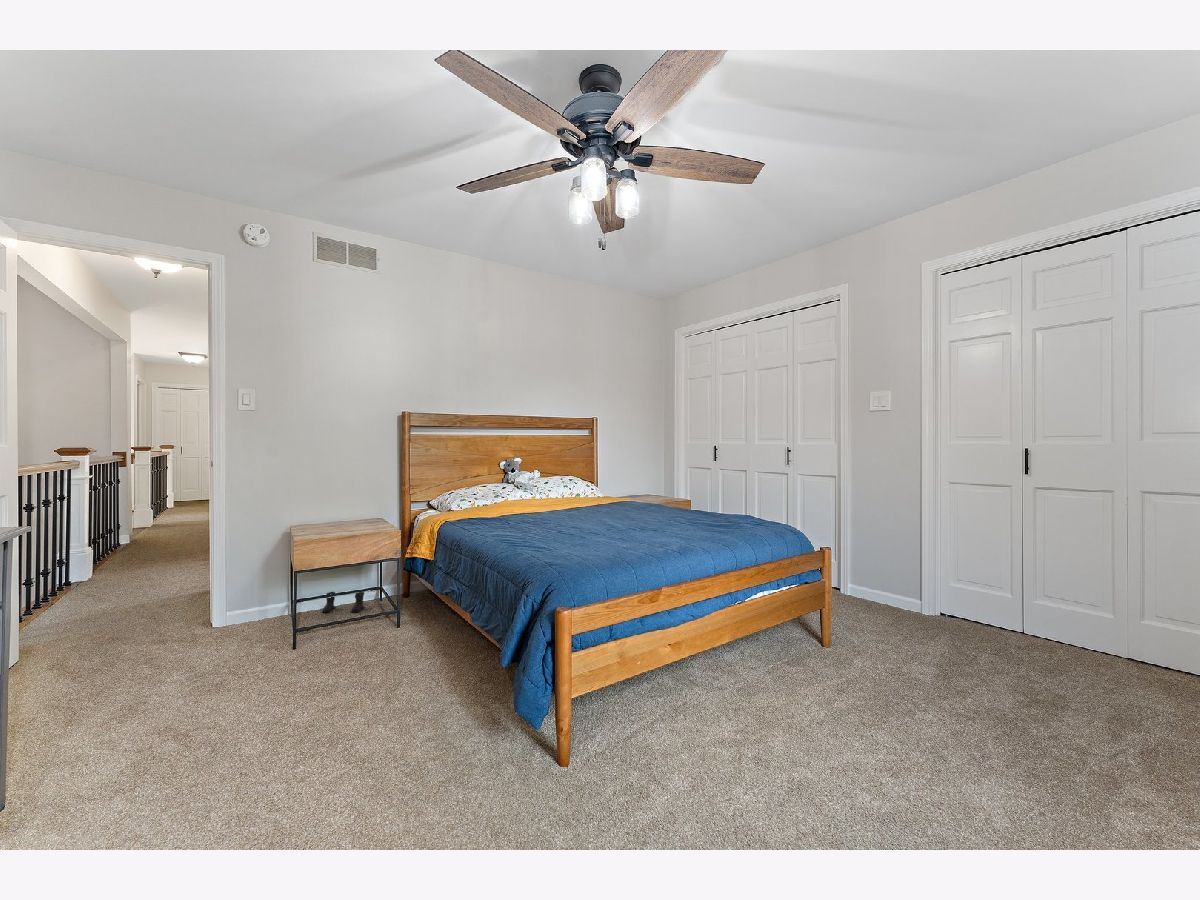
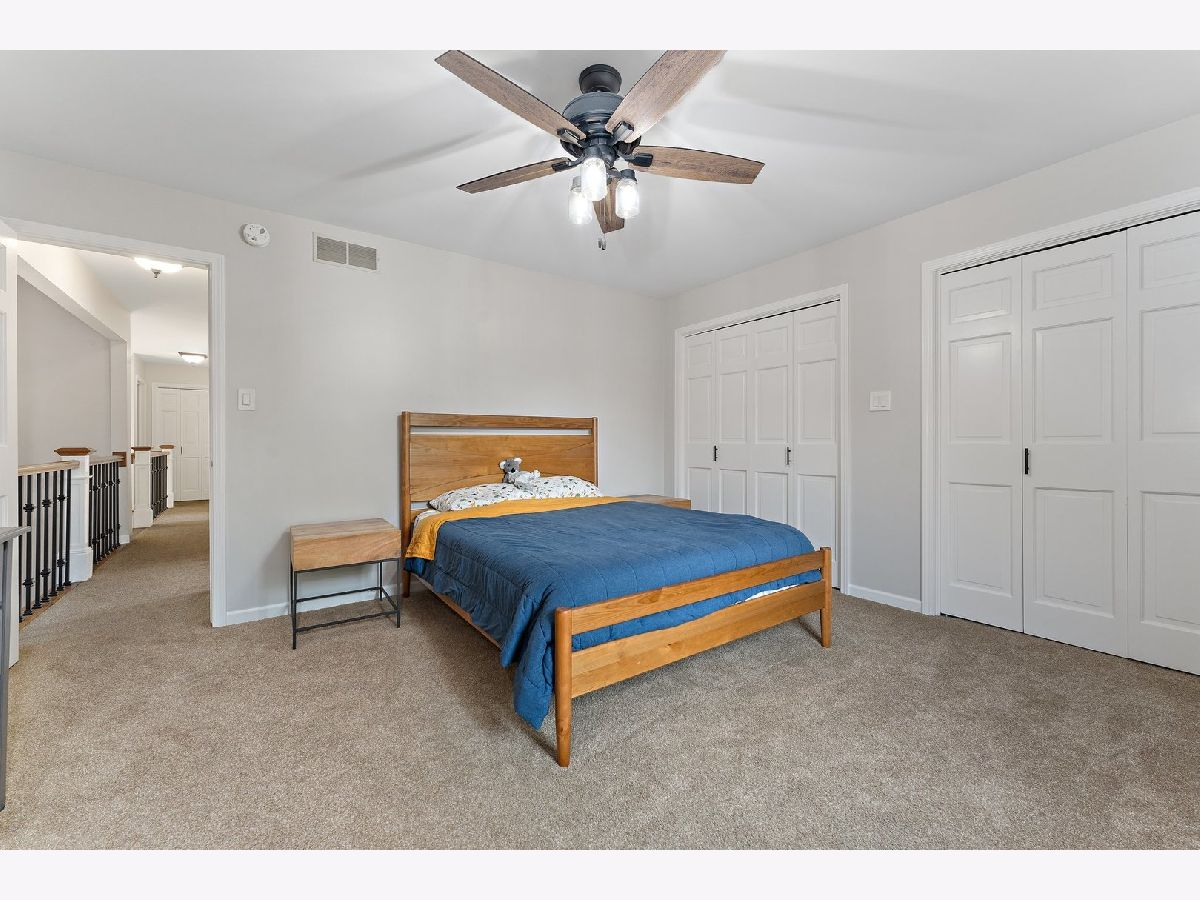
- boots (334, 599)
